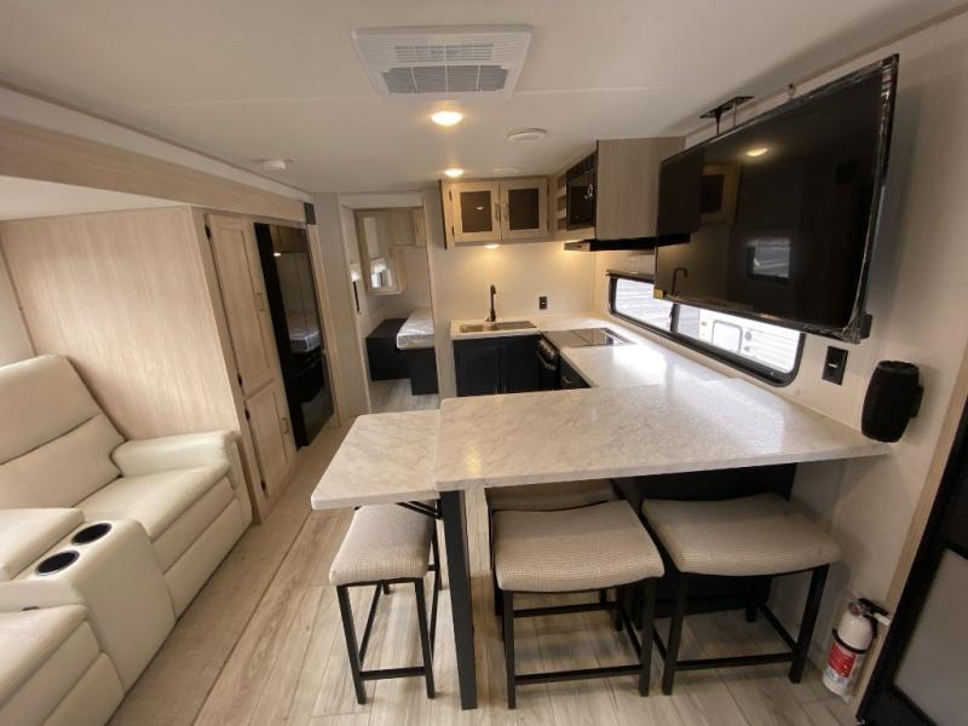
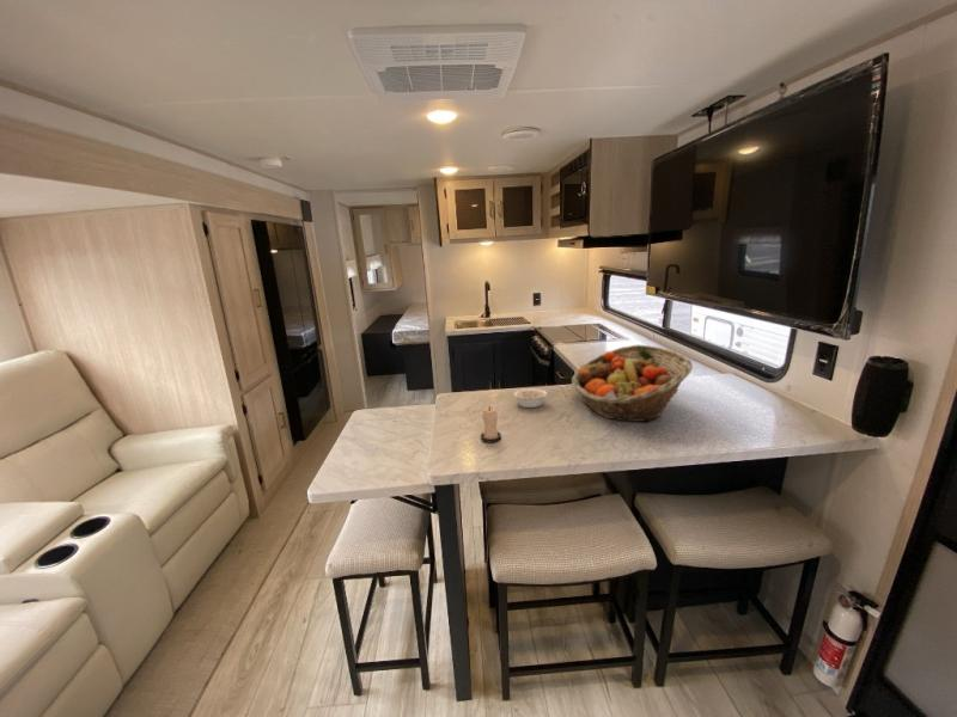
+ candle (489, 422)
+ fruit basket (627, 379)
+ legume (531, 397)
